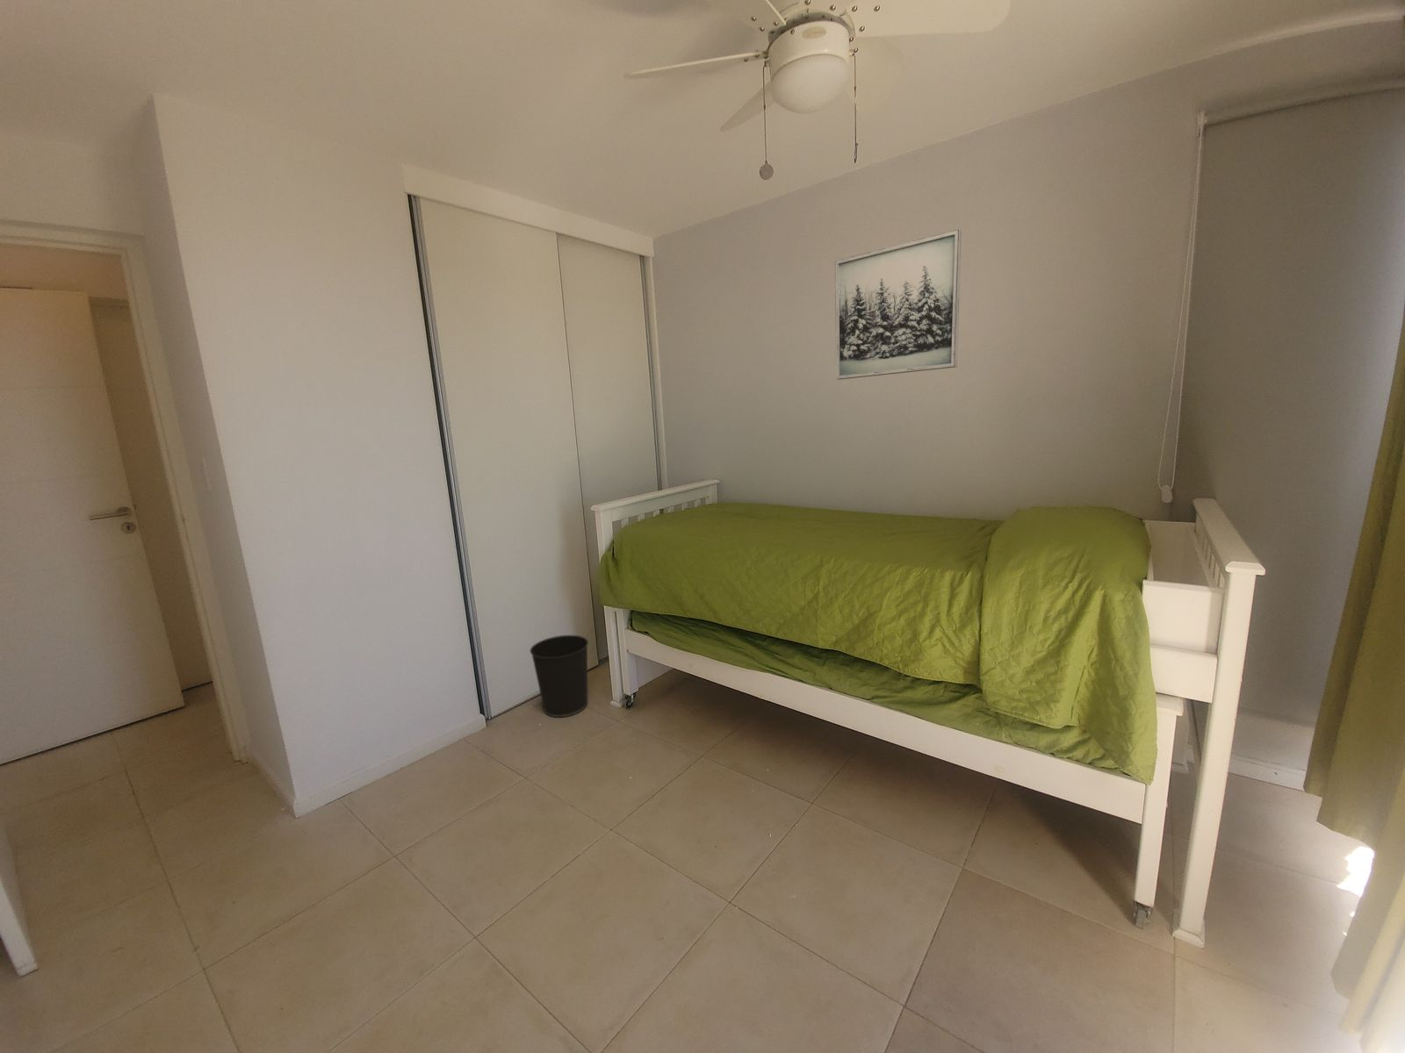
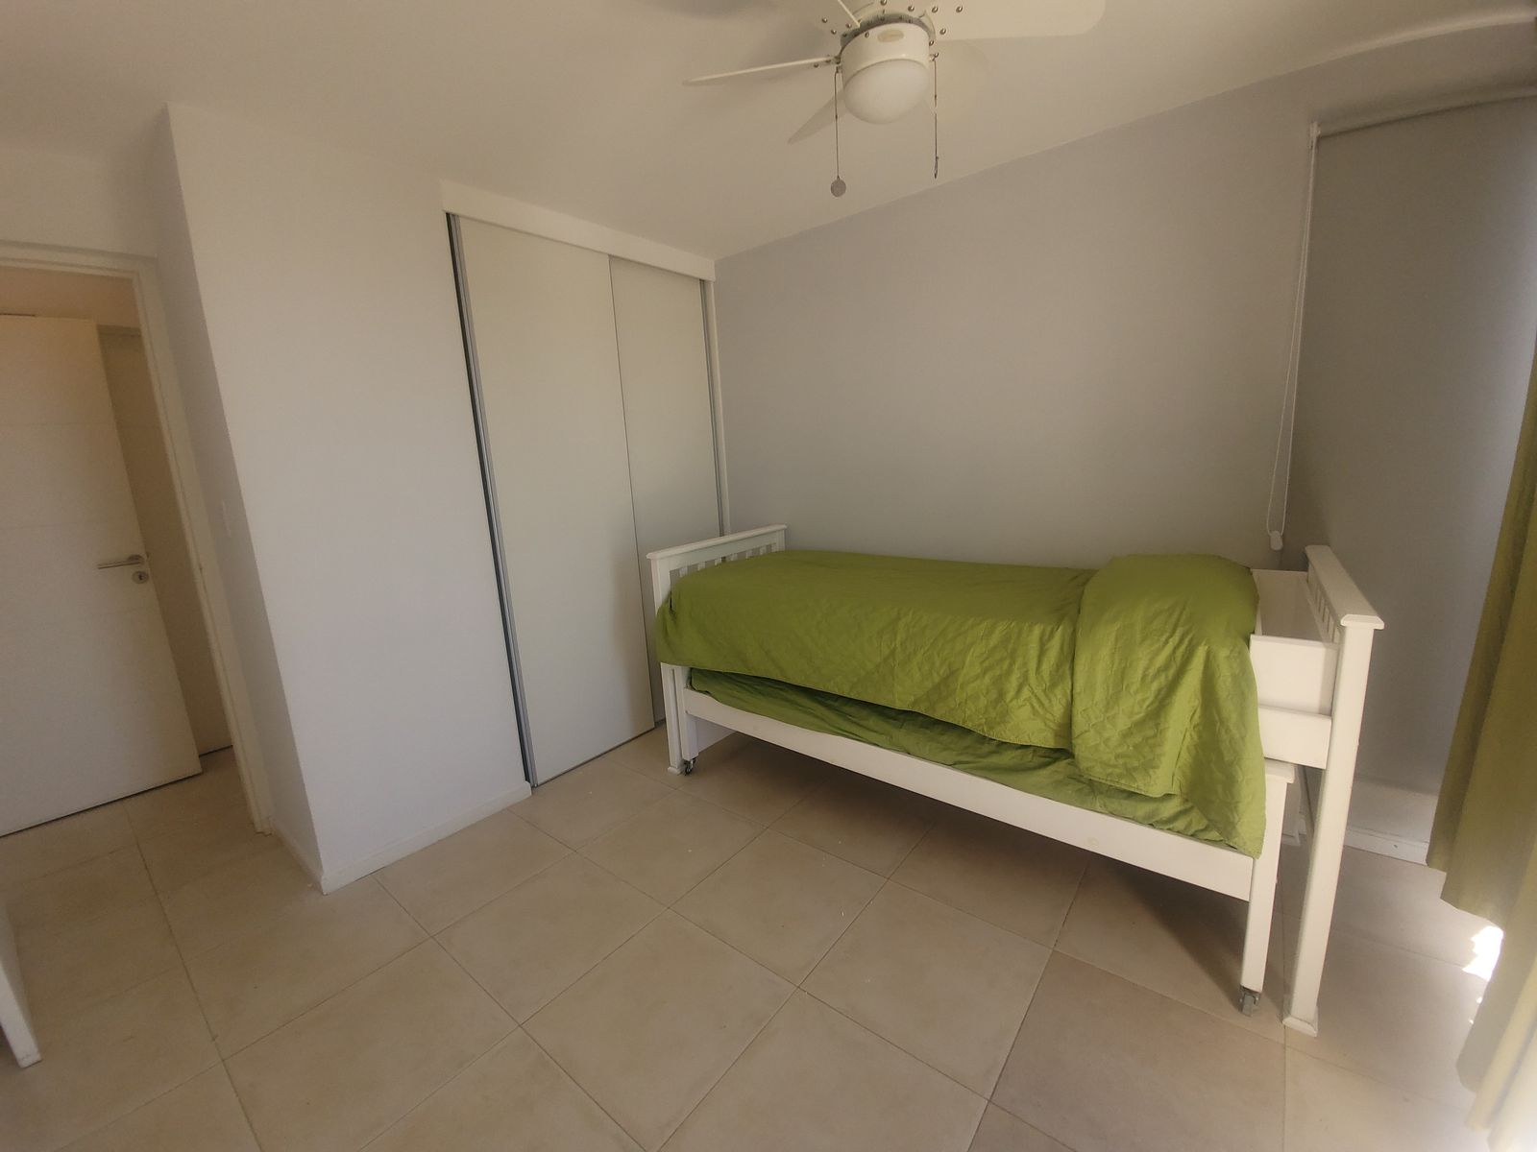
- wastebasket (562, 676)
- wall art (893, 312)
